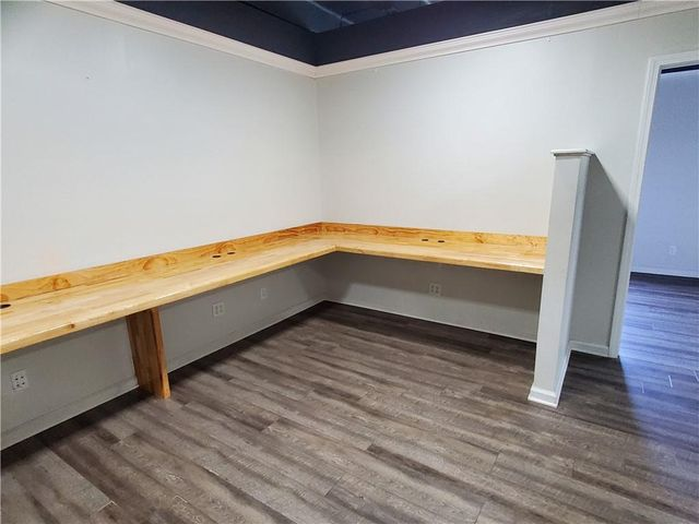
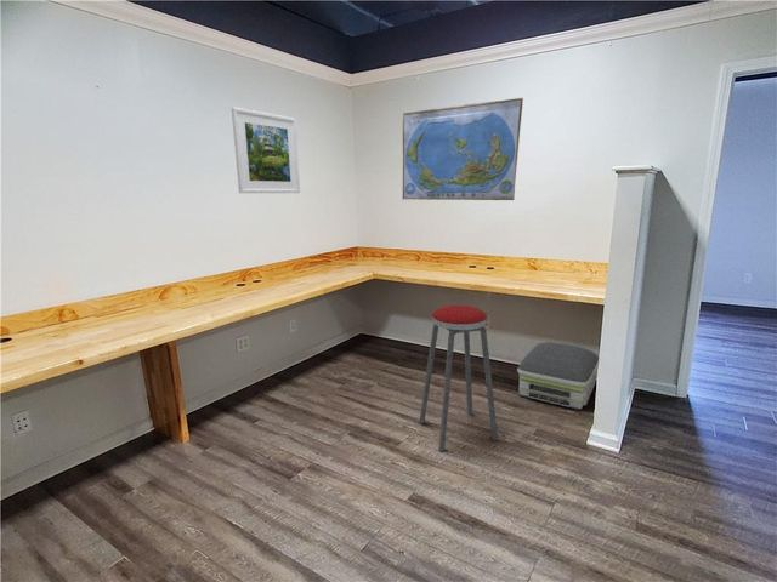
+ world map (455, 154)
+ music stool (450, 371)
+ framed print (268, 153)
+ air purifier (558, 369)
